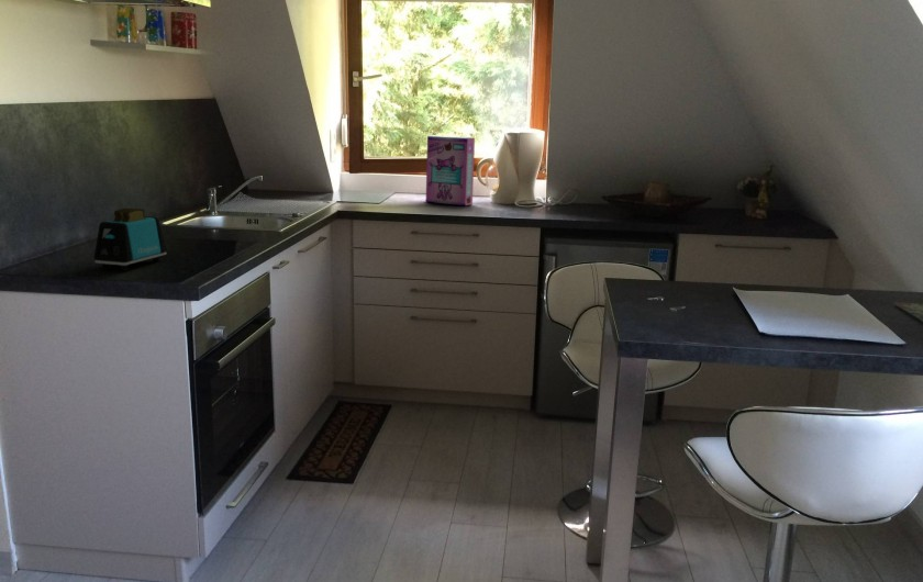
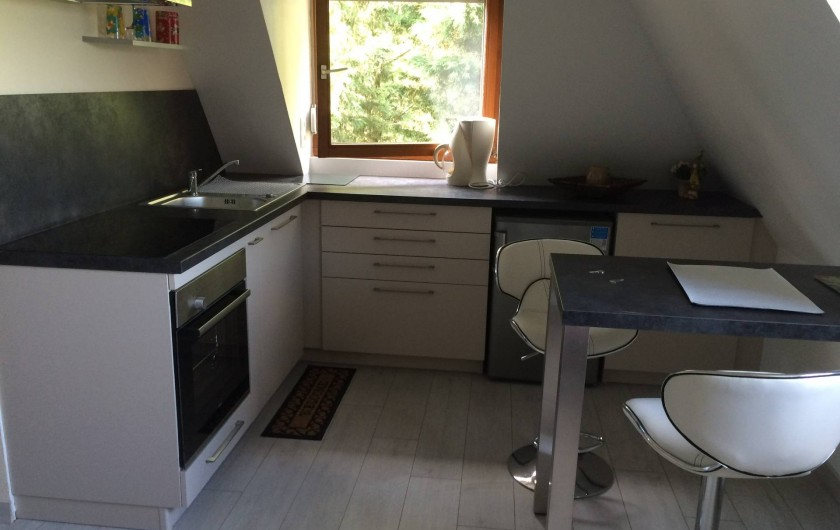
- toaster (131, 236)
- cereal box (449, 169)
